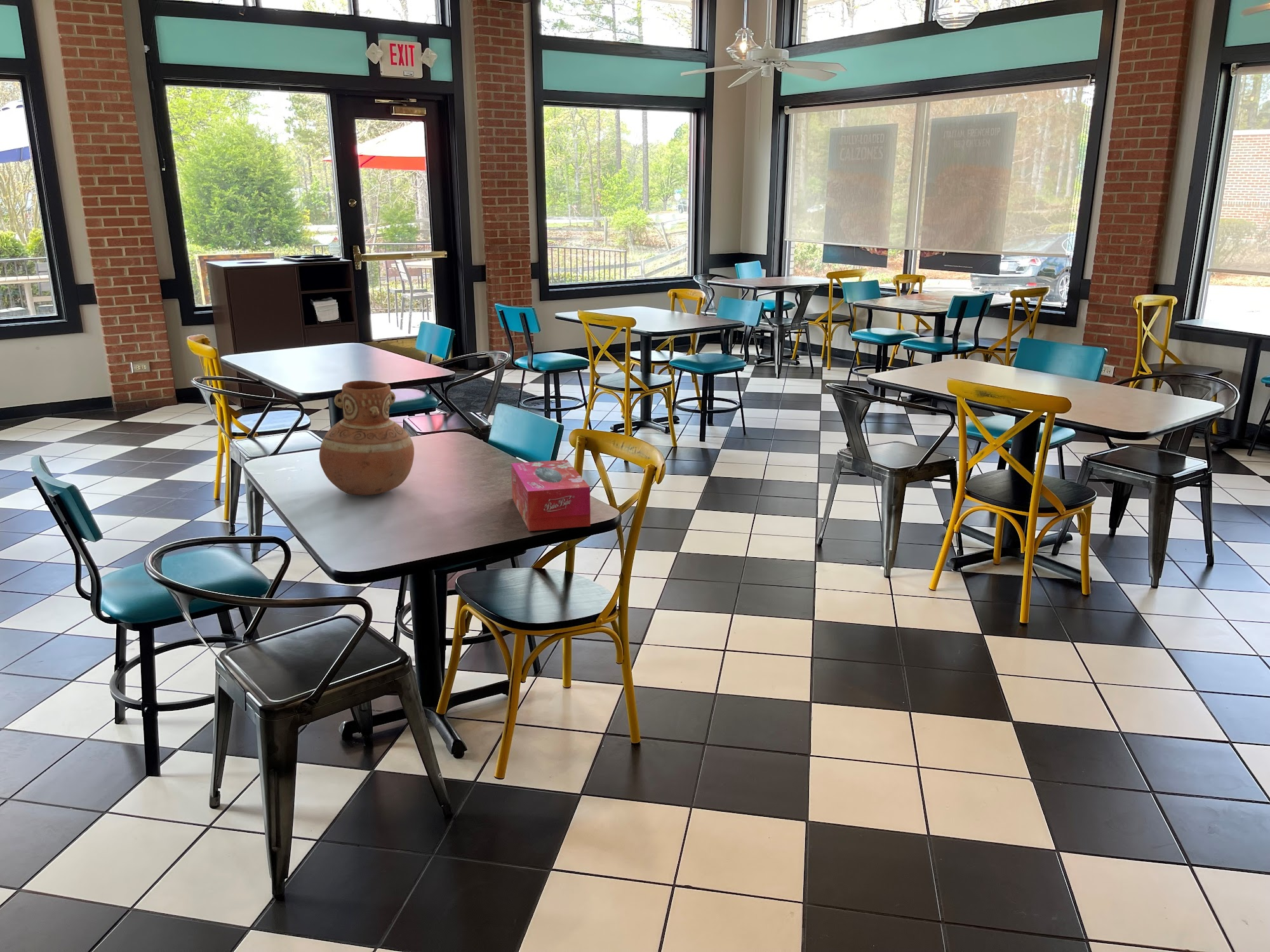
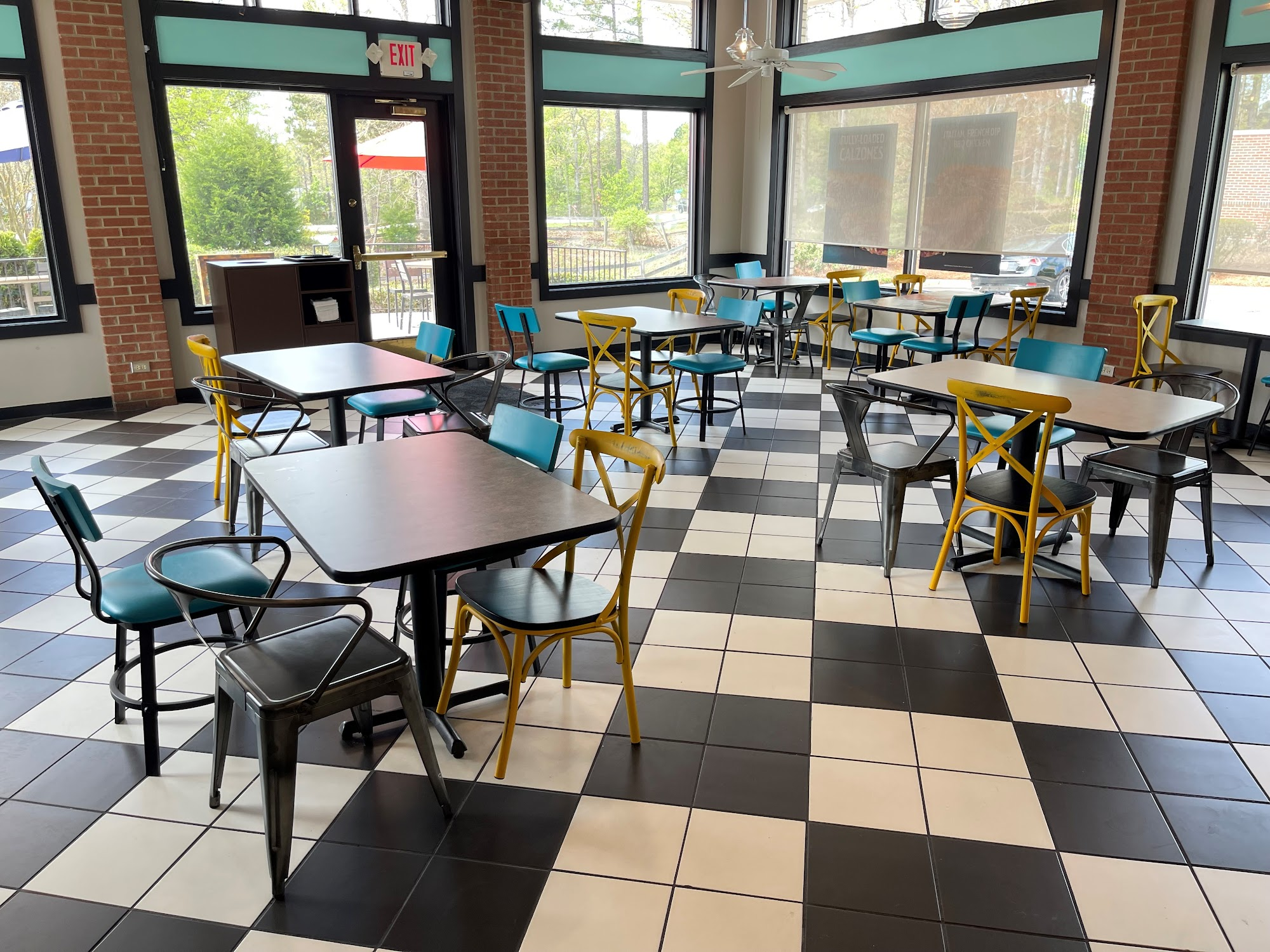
- vase (366, 437)
- tissue box (549, 493)
